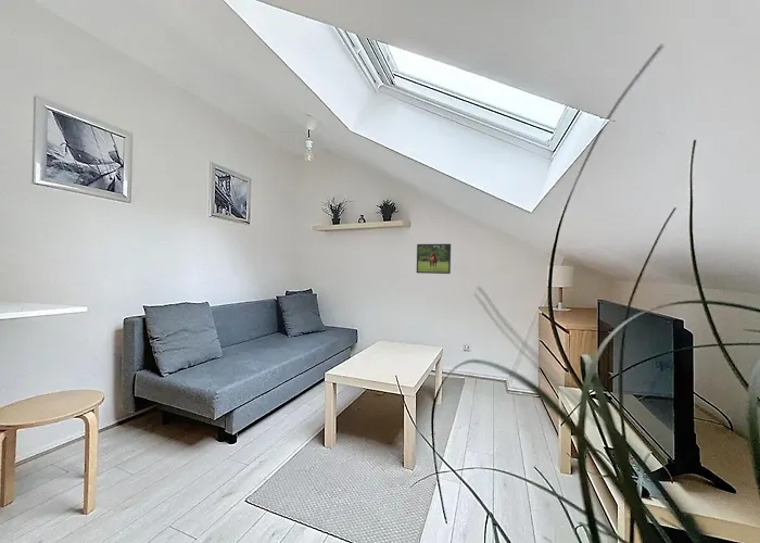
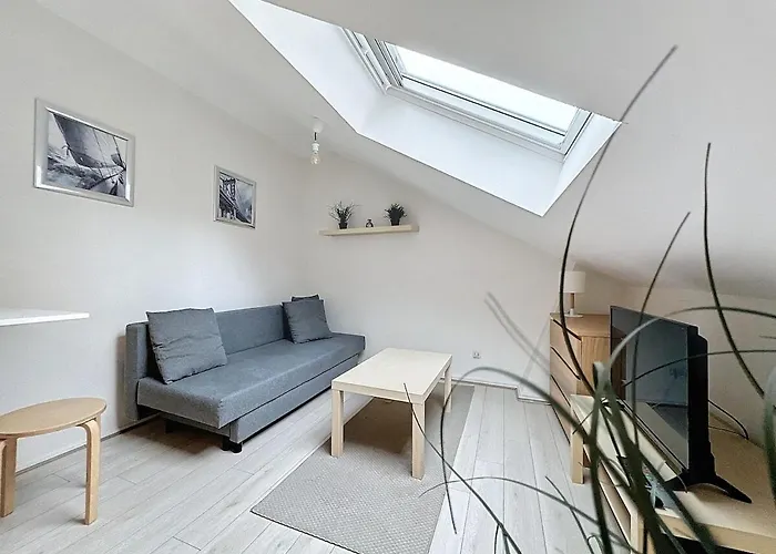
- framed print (433, 258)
